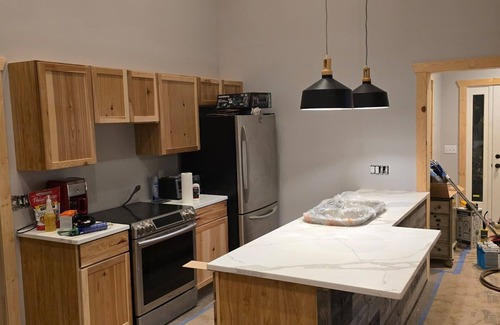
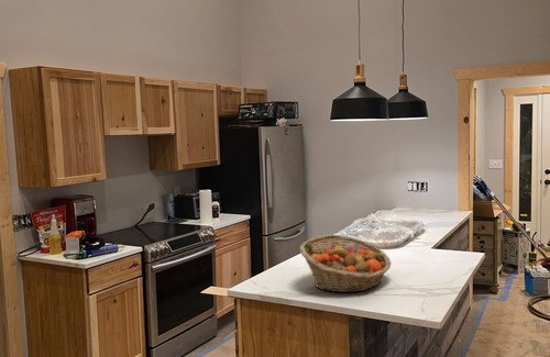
+ fruit basket (345, 261)
